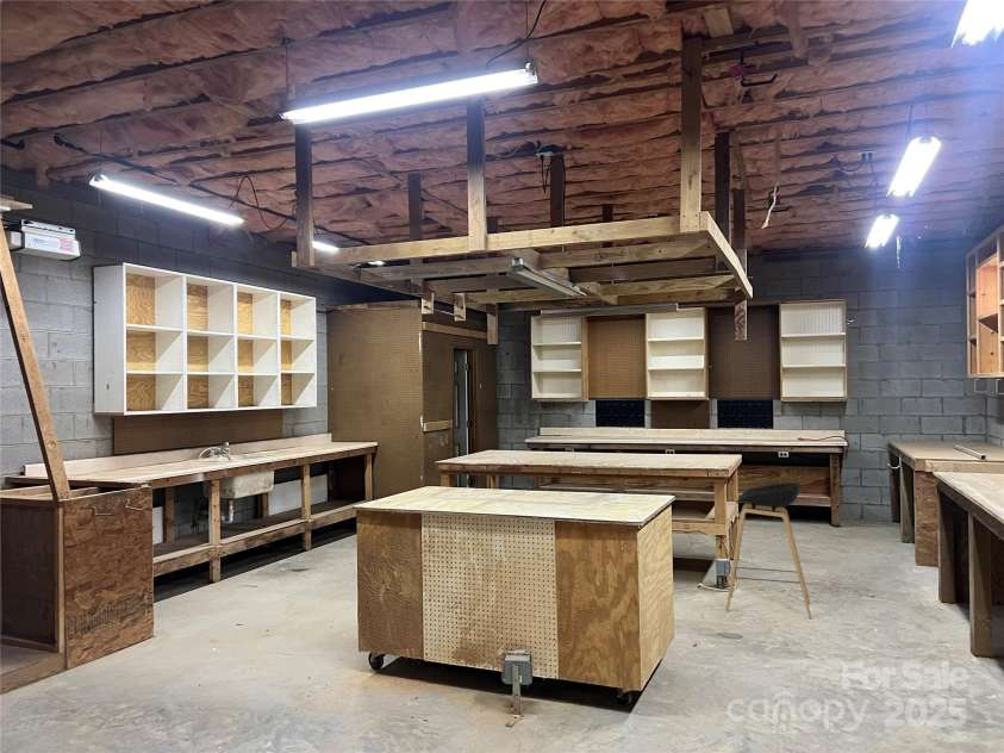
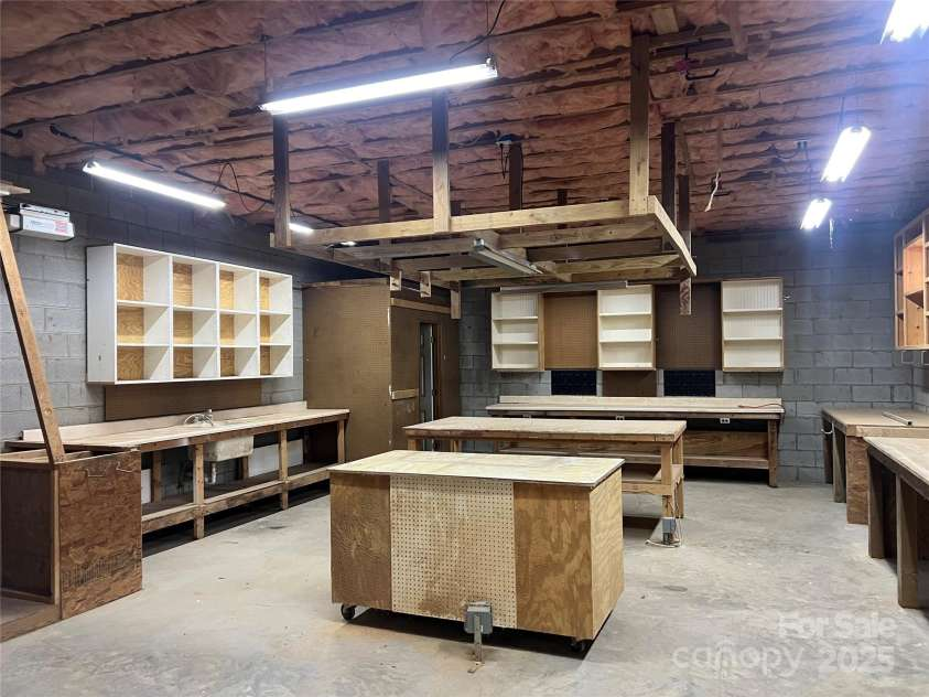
- stool (788, 540)
